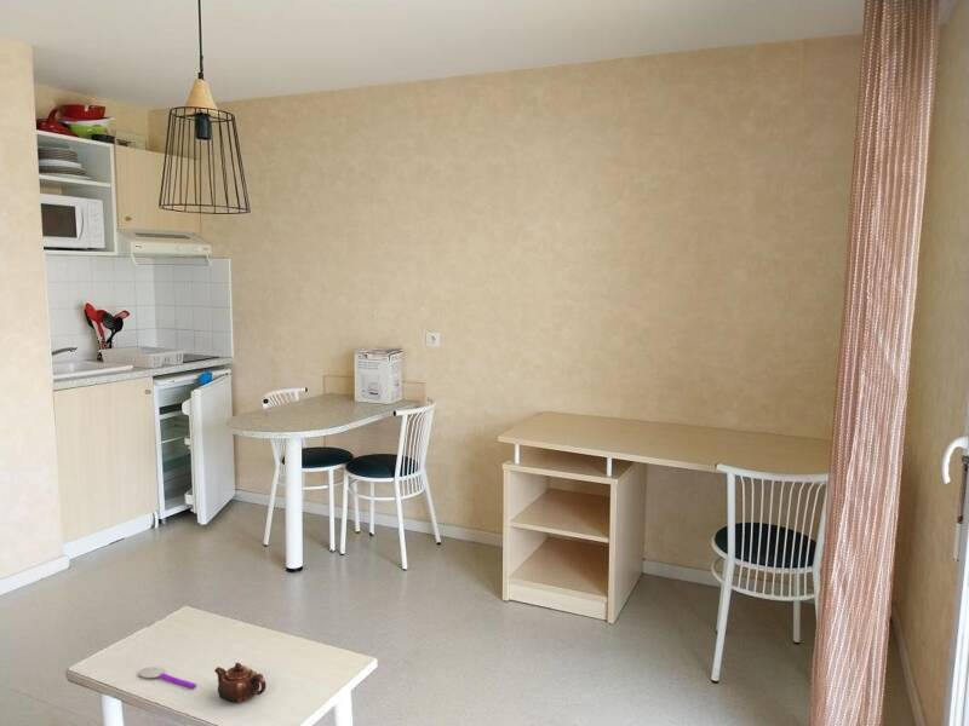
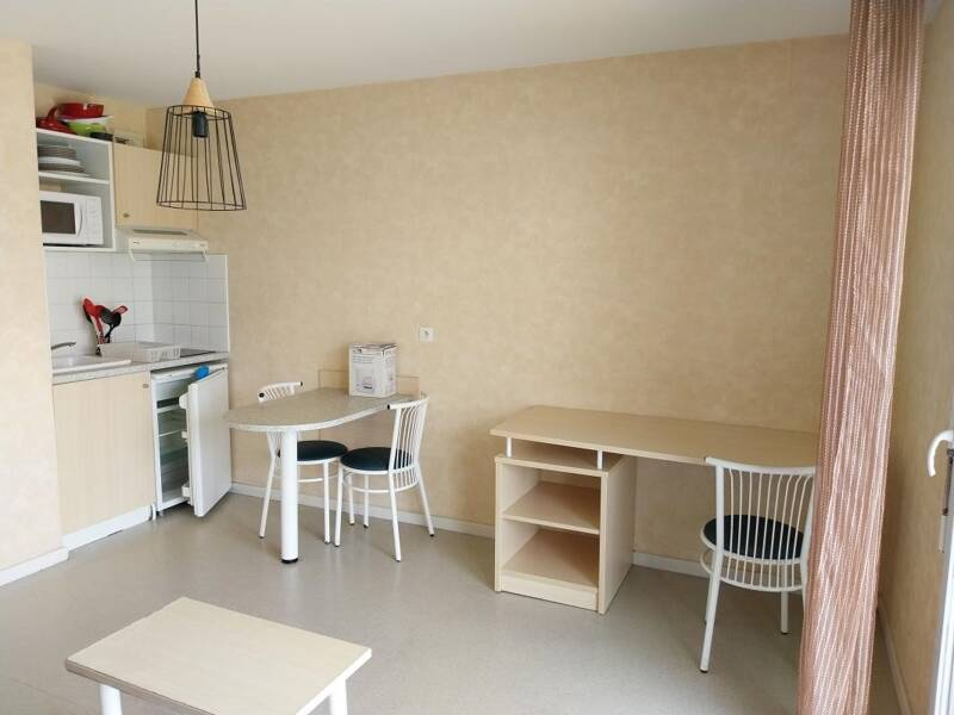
- teapot (240, 679)
- spoon (167, 676)
